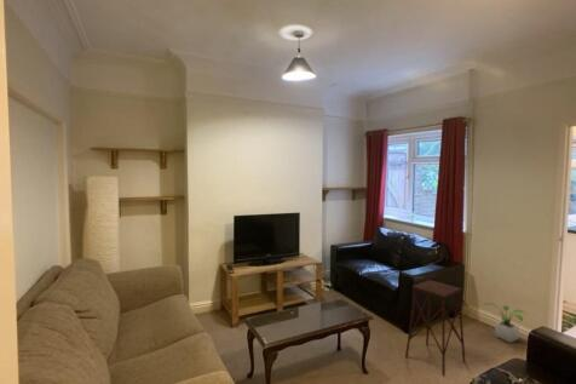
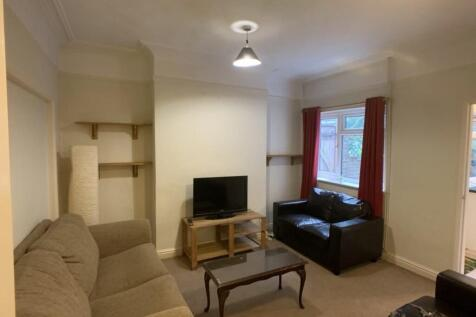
- potted plant (505, 321)
- side table (436, 322)
